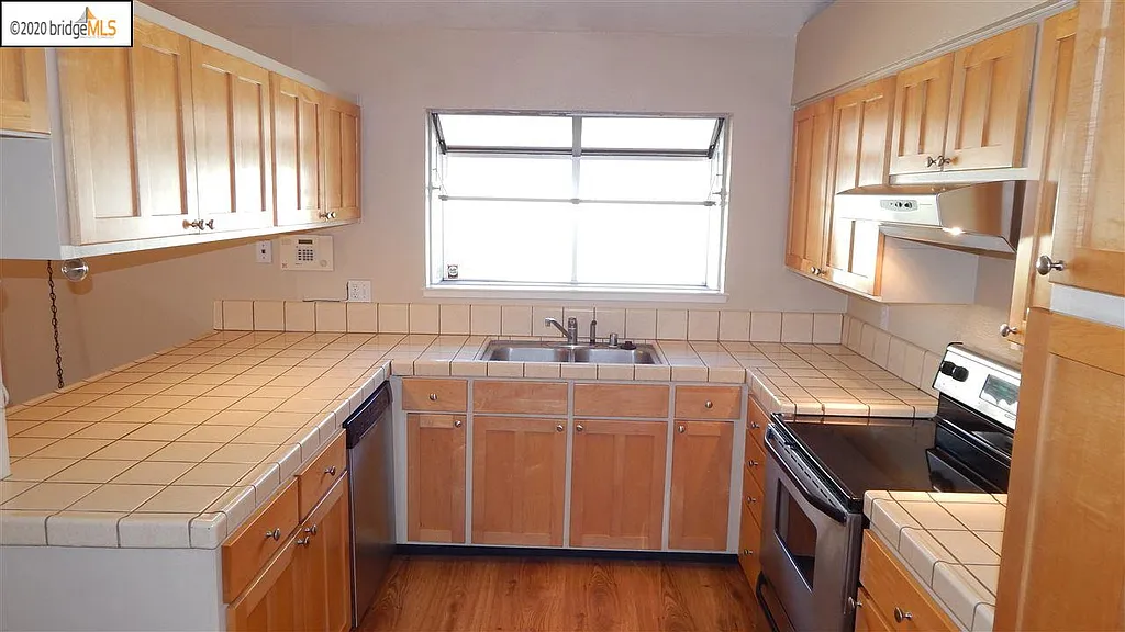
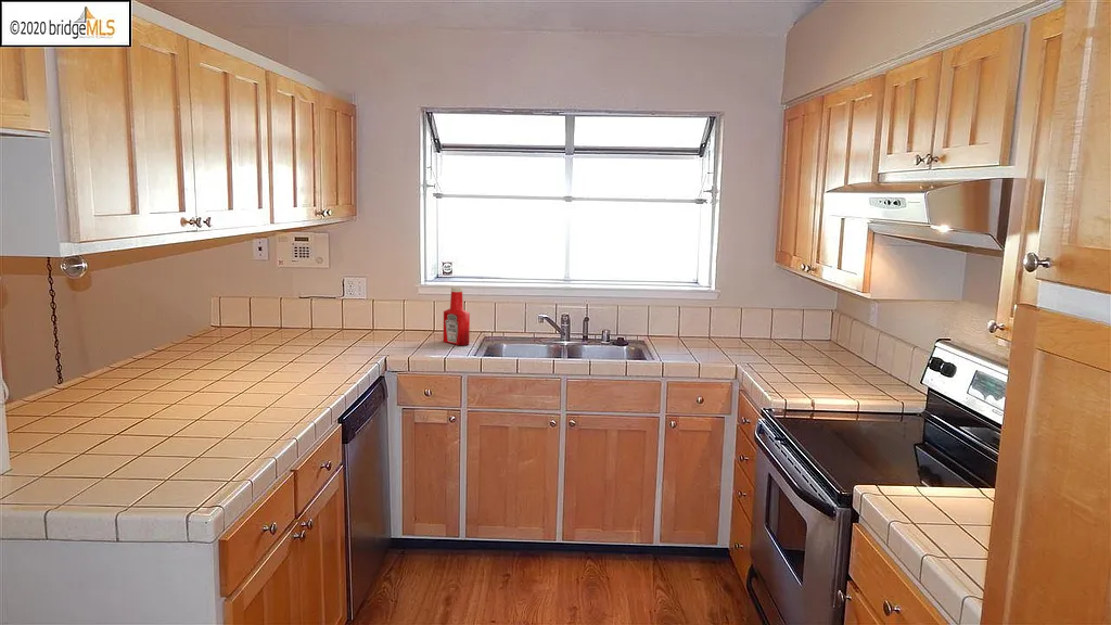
+ soap bottle (456, 315)
